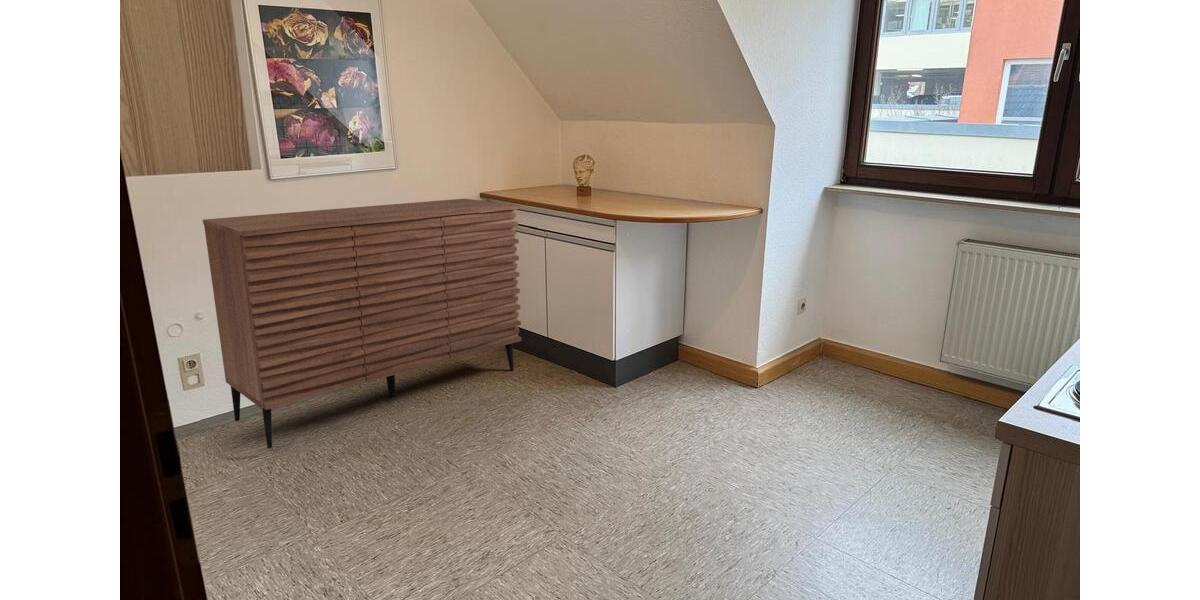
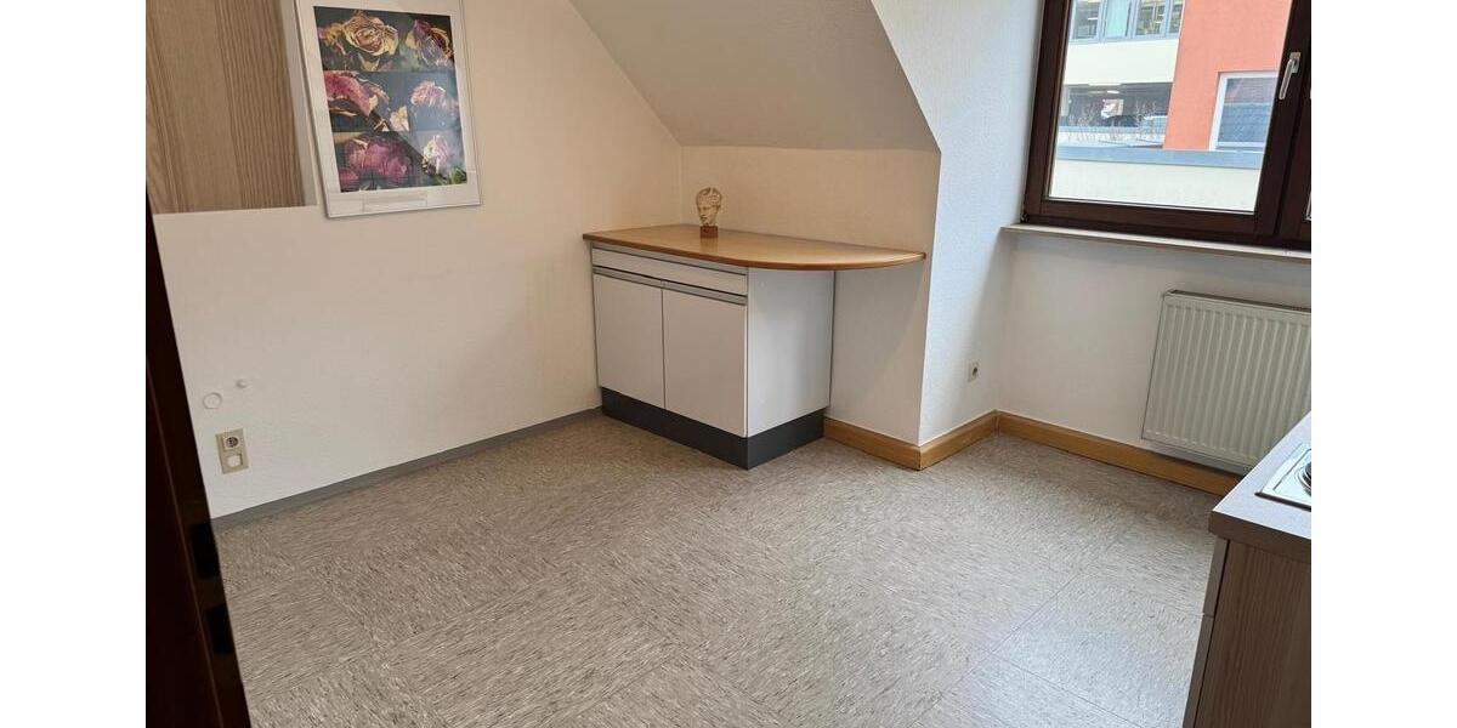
- sideboard (382, 306)
